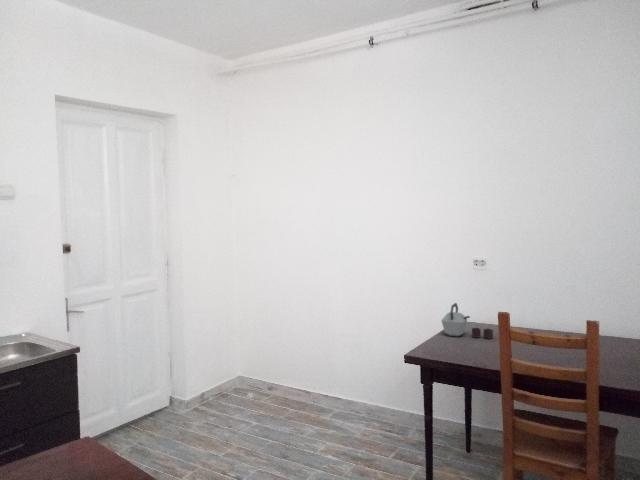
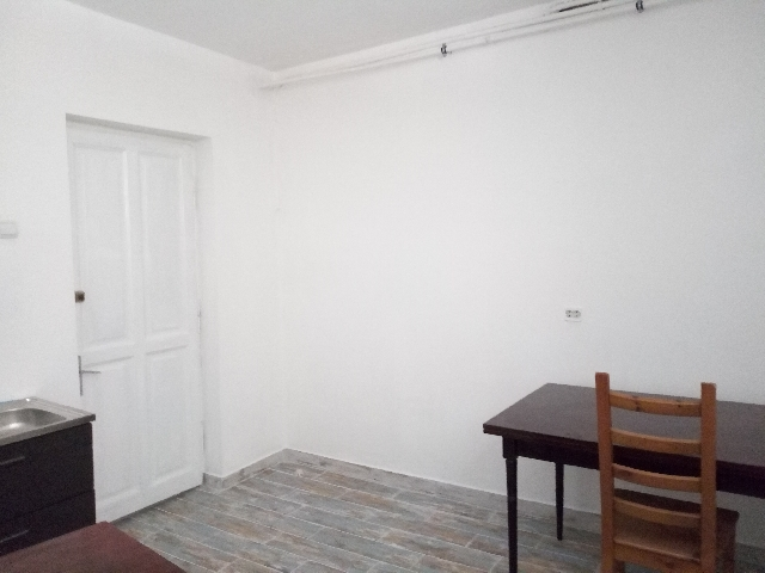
- kettle (466, 320)
